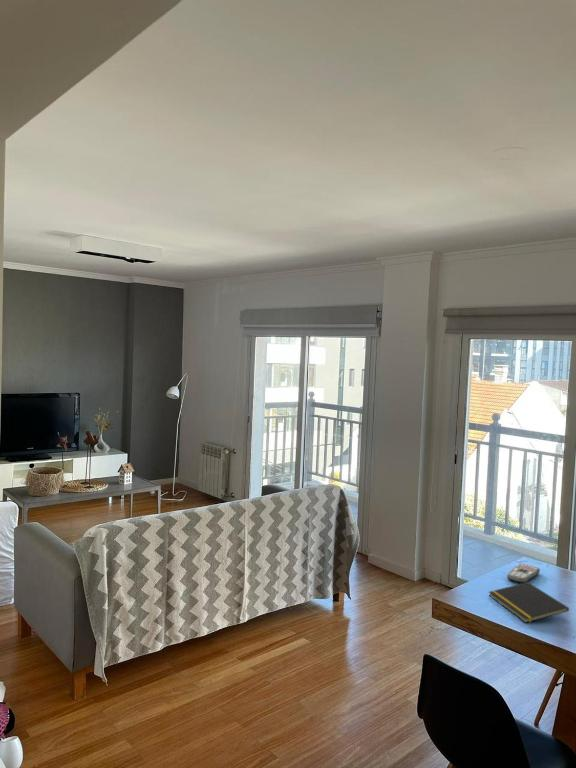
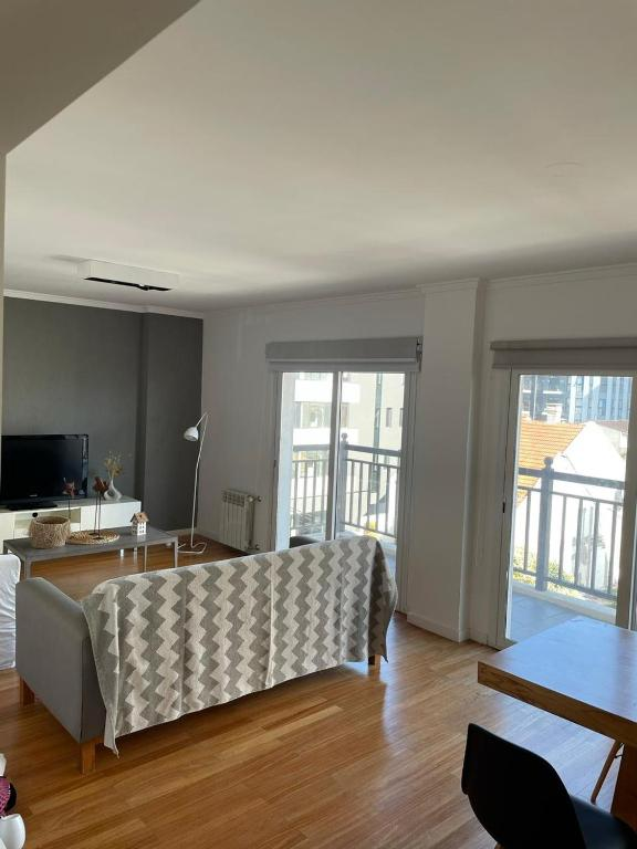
- remote control (522, 573)
- notepad (526, 601)
